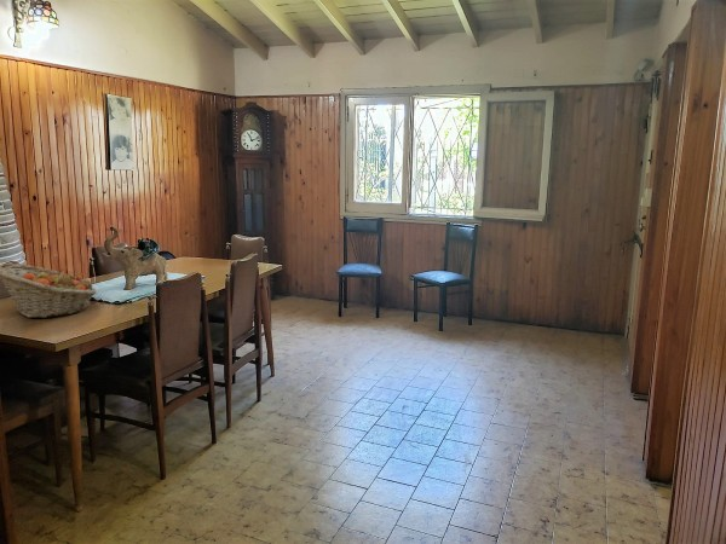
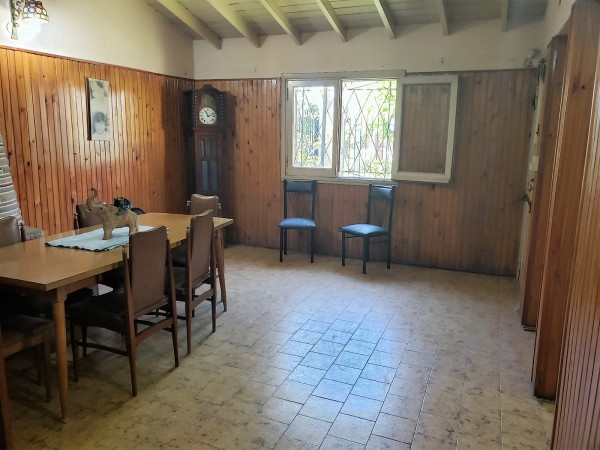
- fruit basket (47, 287)
